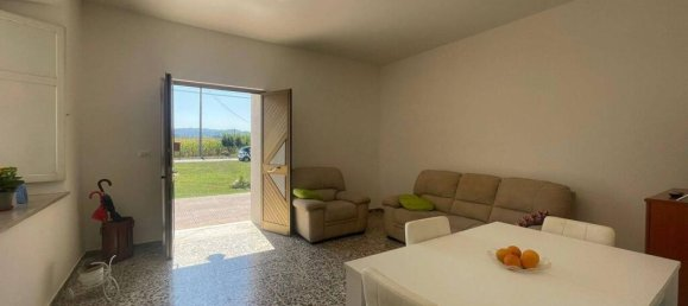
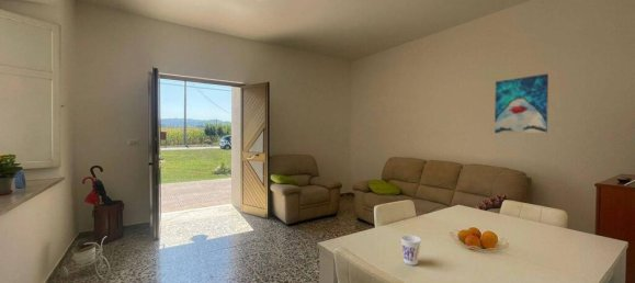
+ wall art (519, 105)
+ cup (410, 250)
